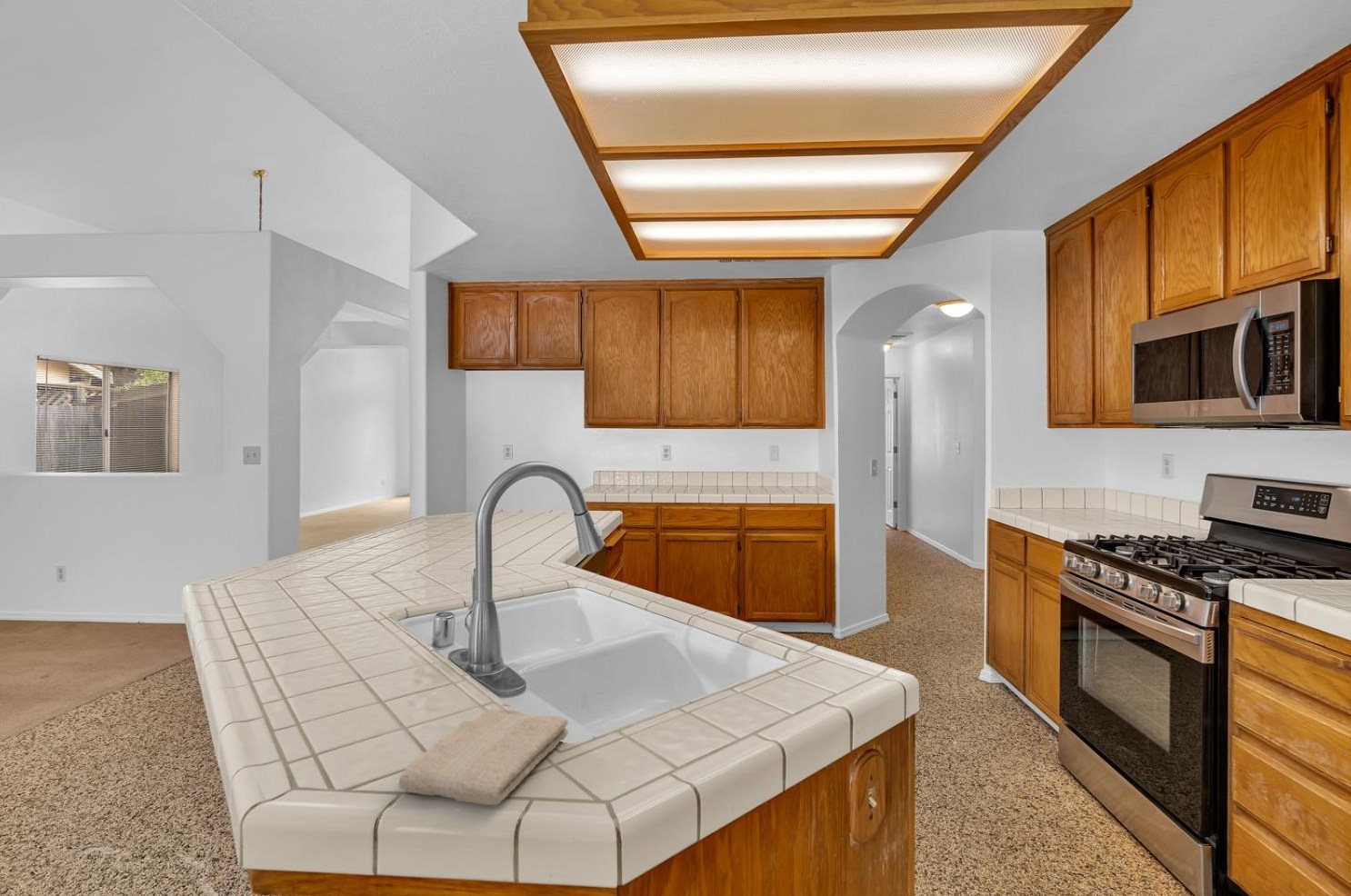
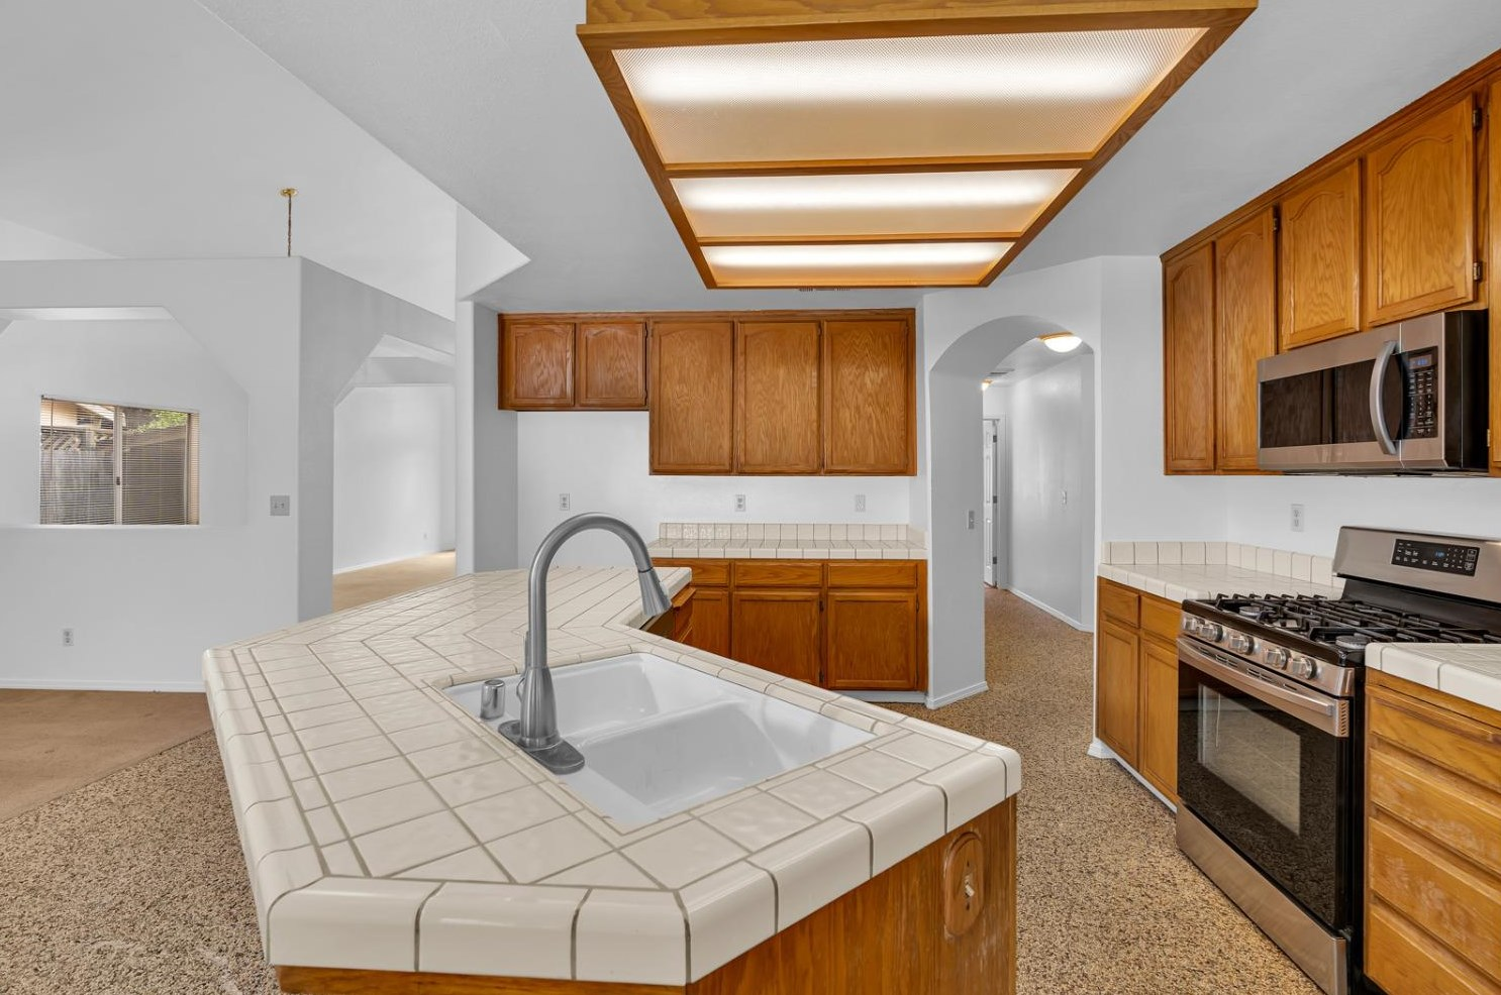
- washcloth (493, 749)
